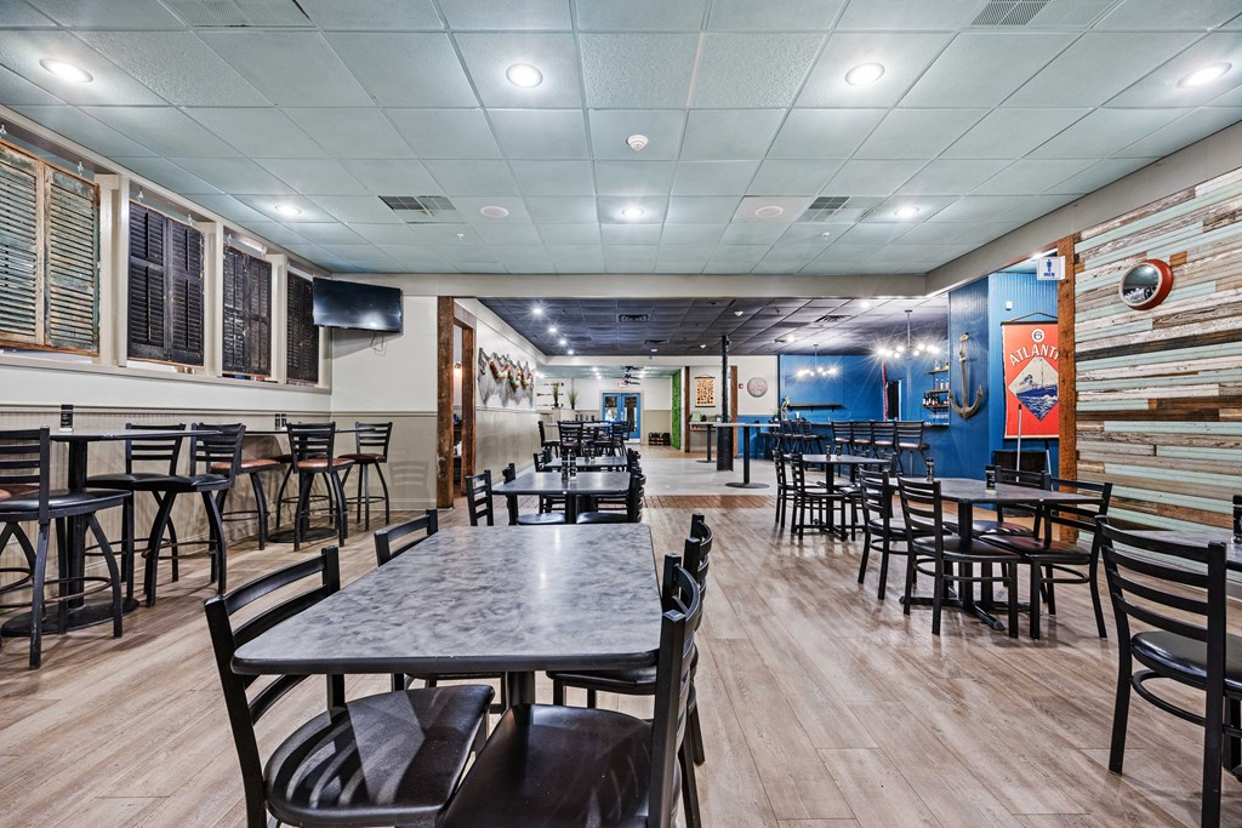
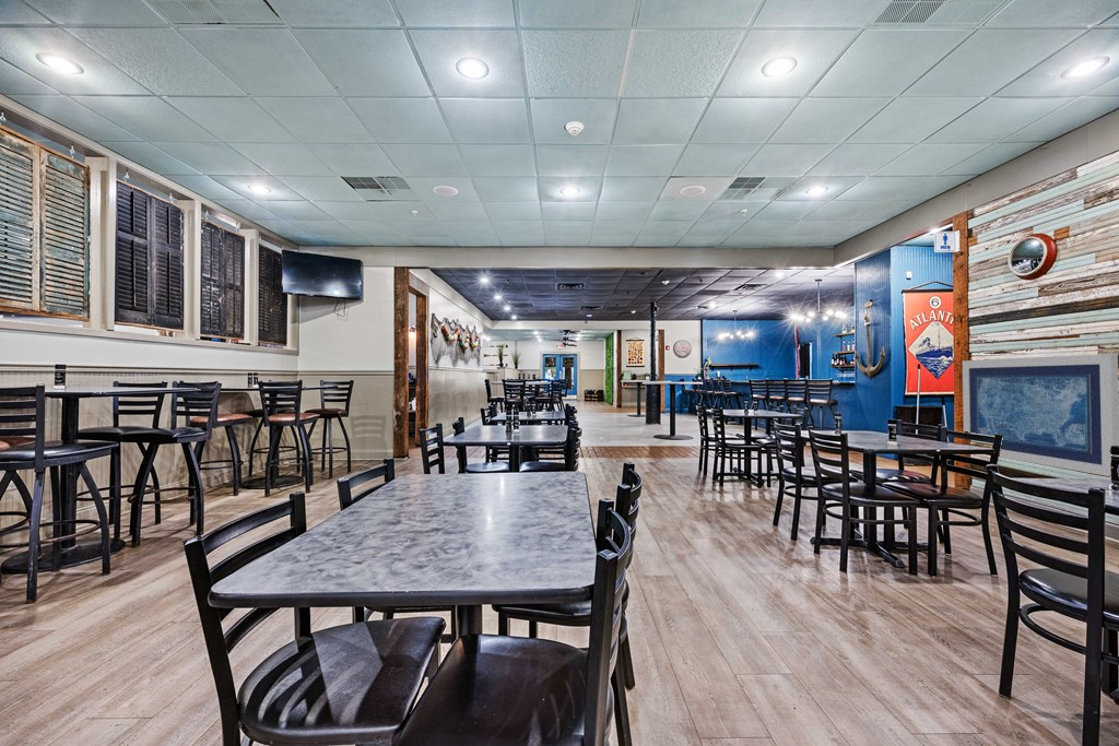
+ wall art (1028, 410)
